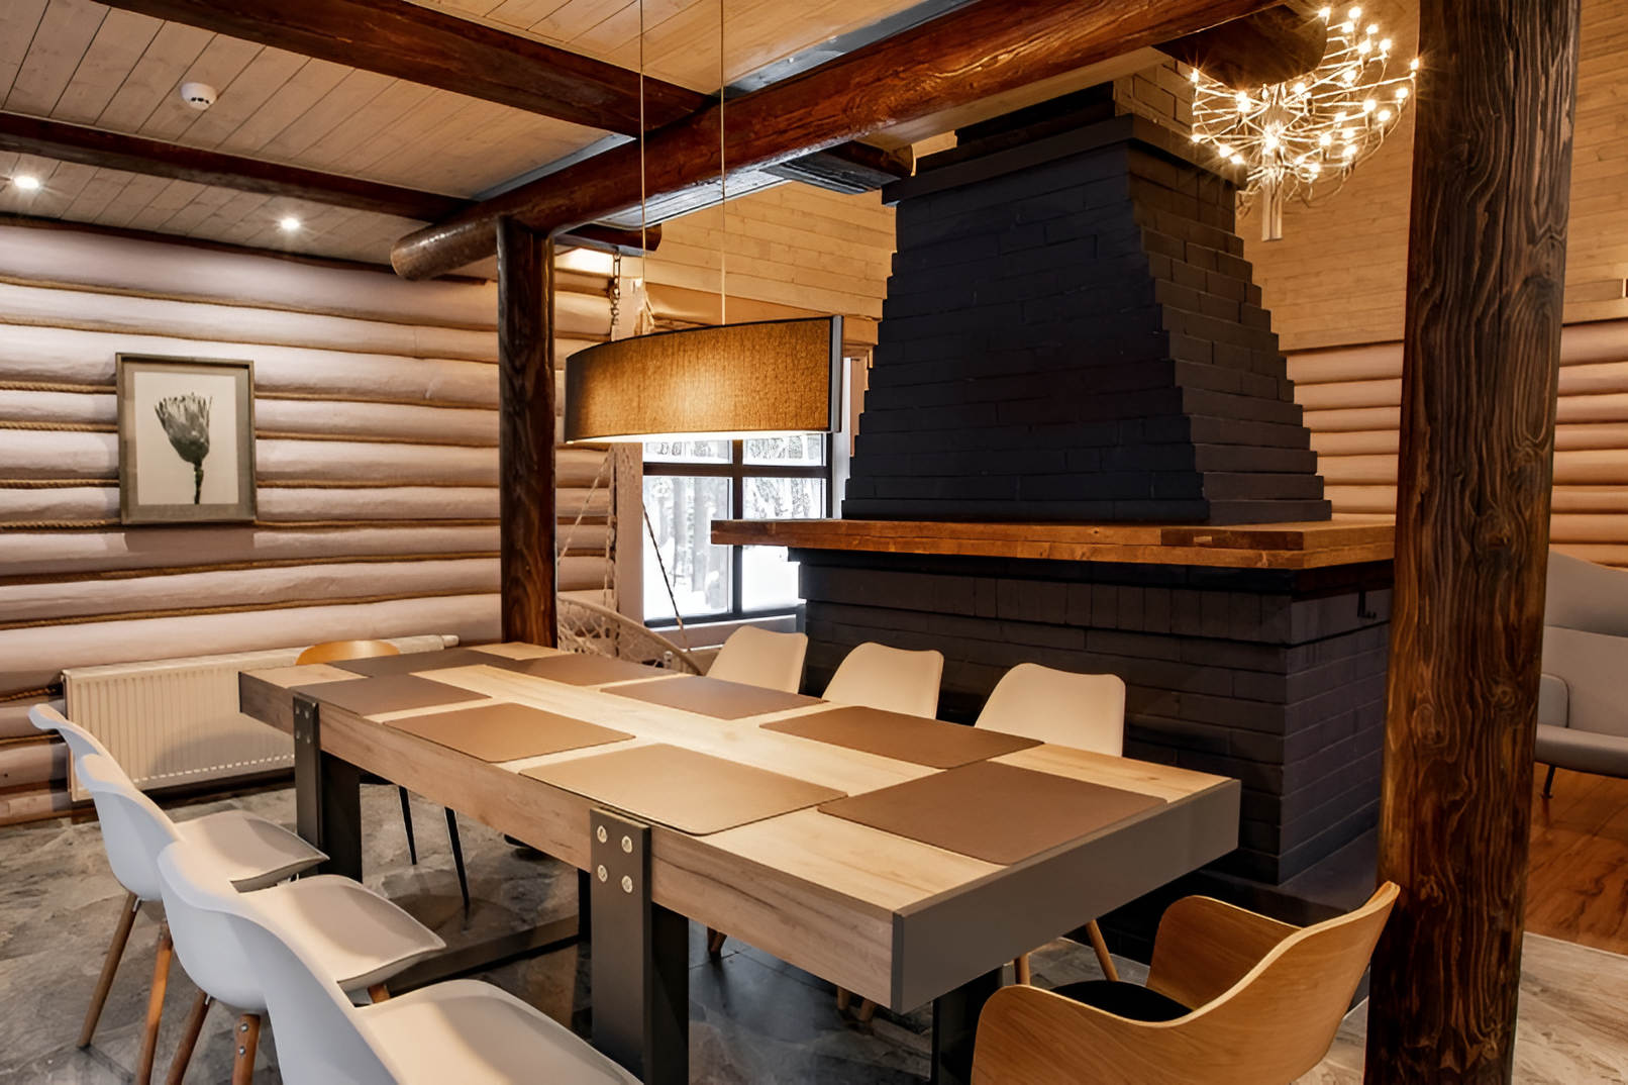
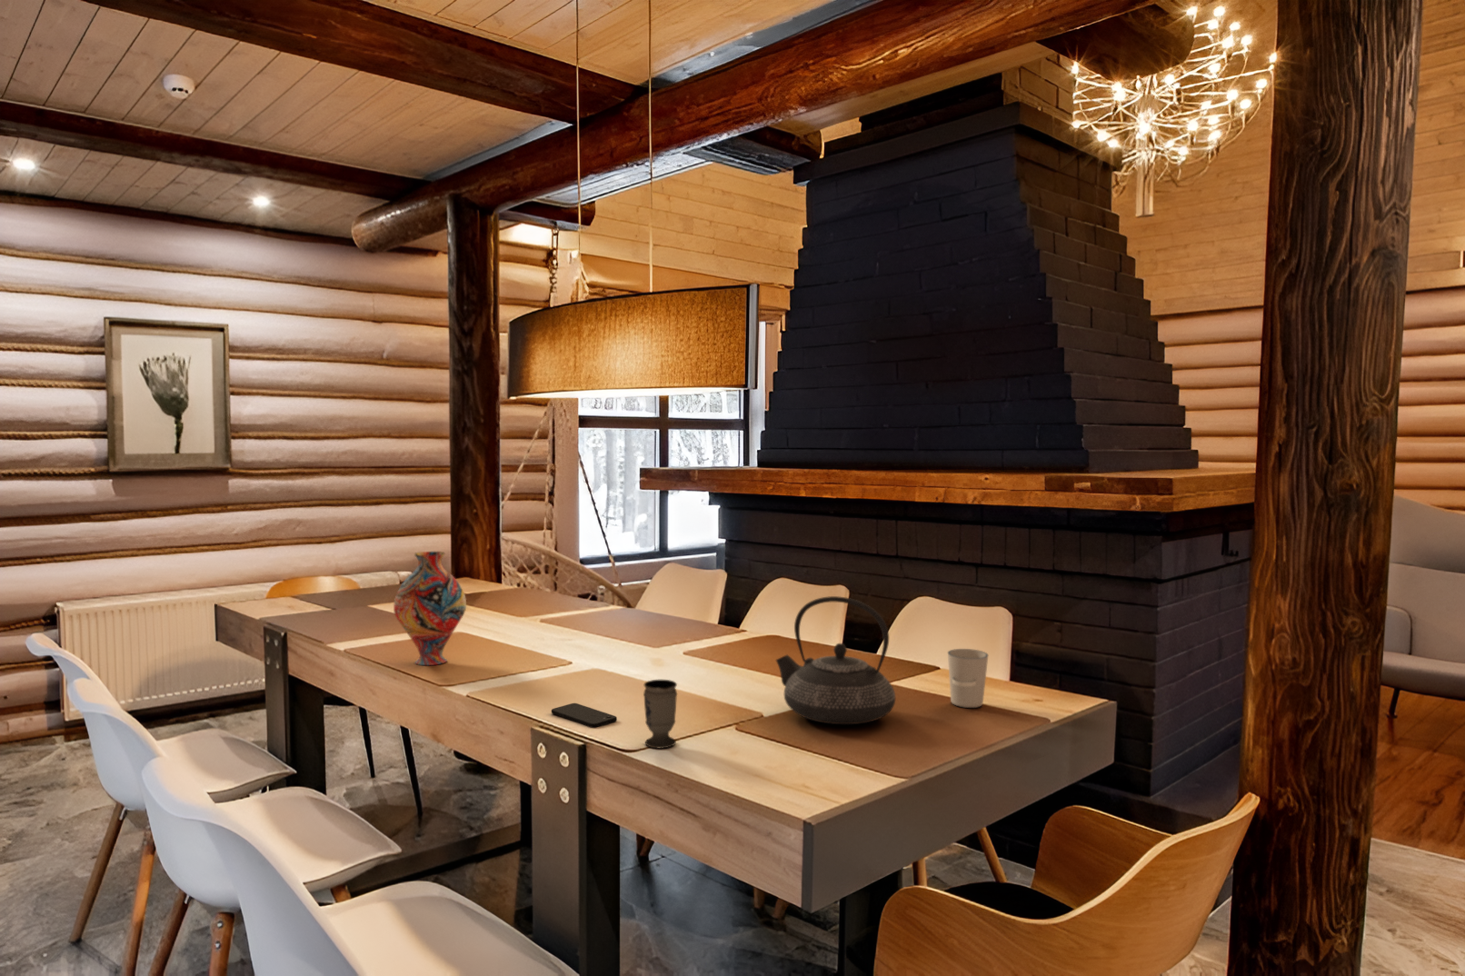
+ vase (430, 607)
+ cup (966, 679)
+ smartphone (584, 715)
+ cup (660, 713)
+ teapot (832, 656)
